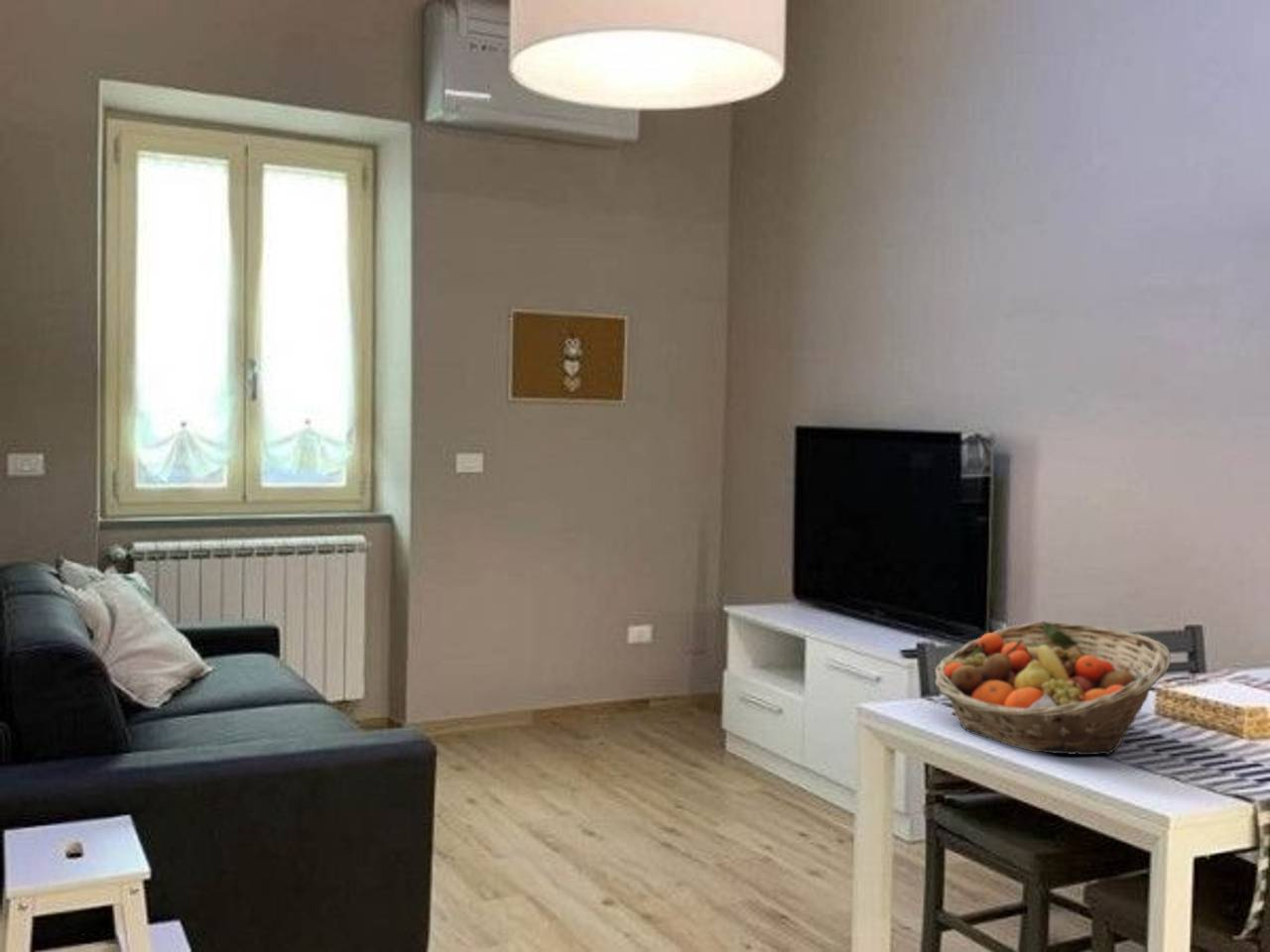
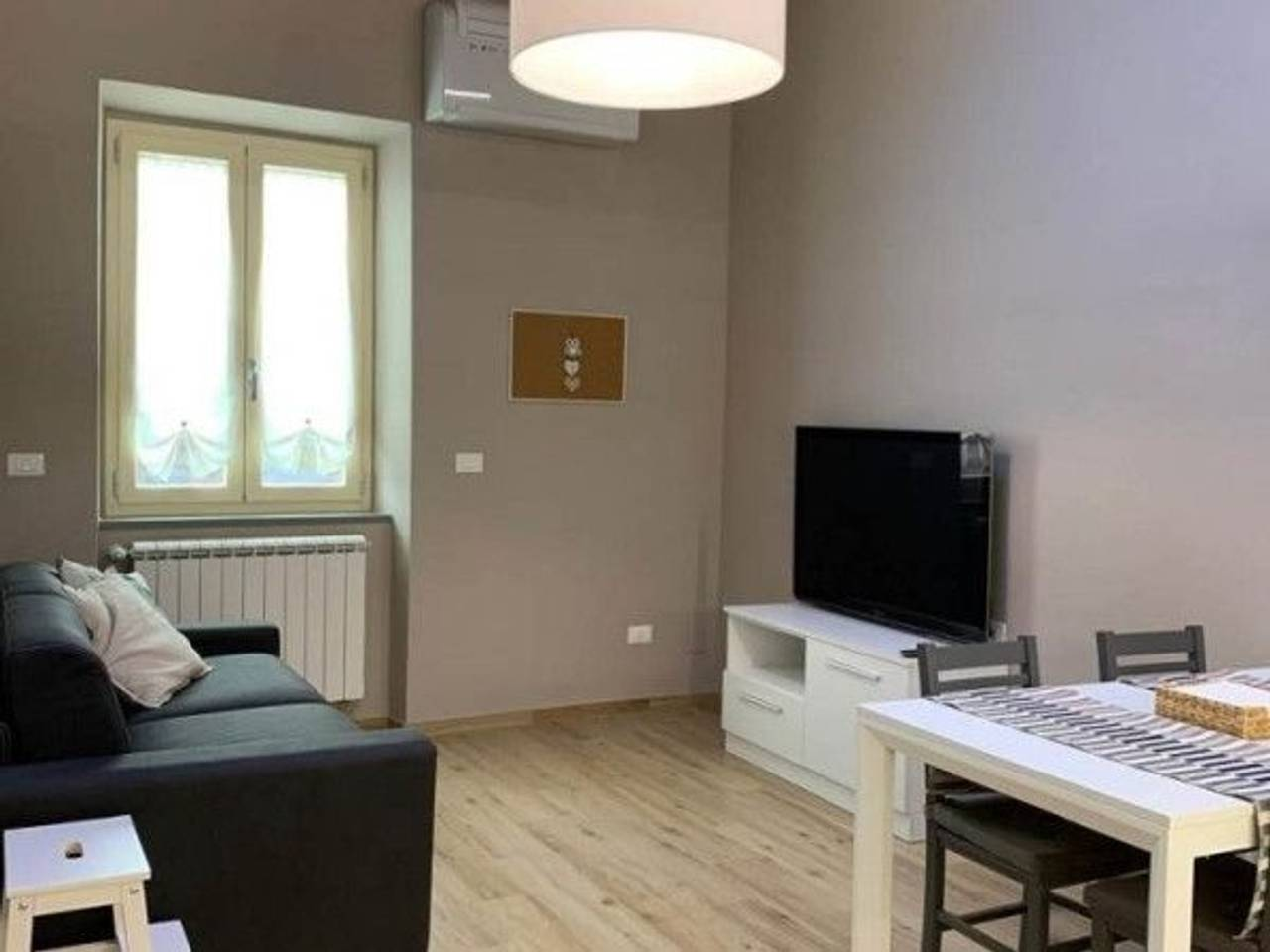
- fruit basket (1047, 683)
